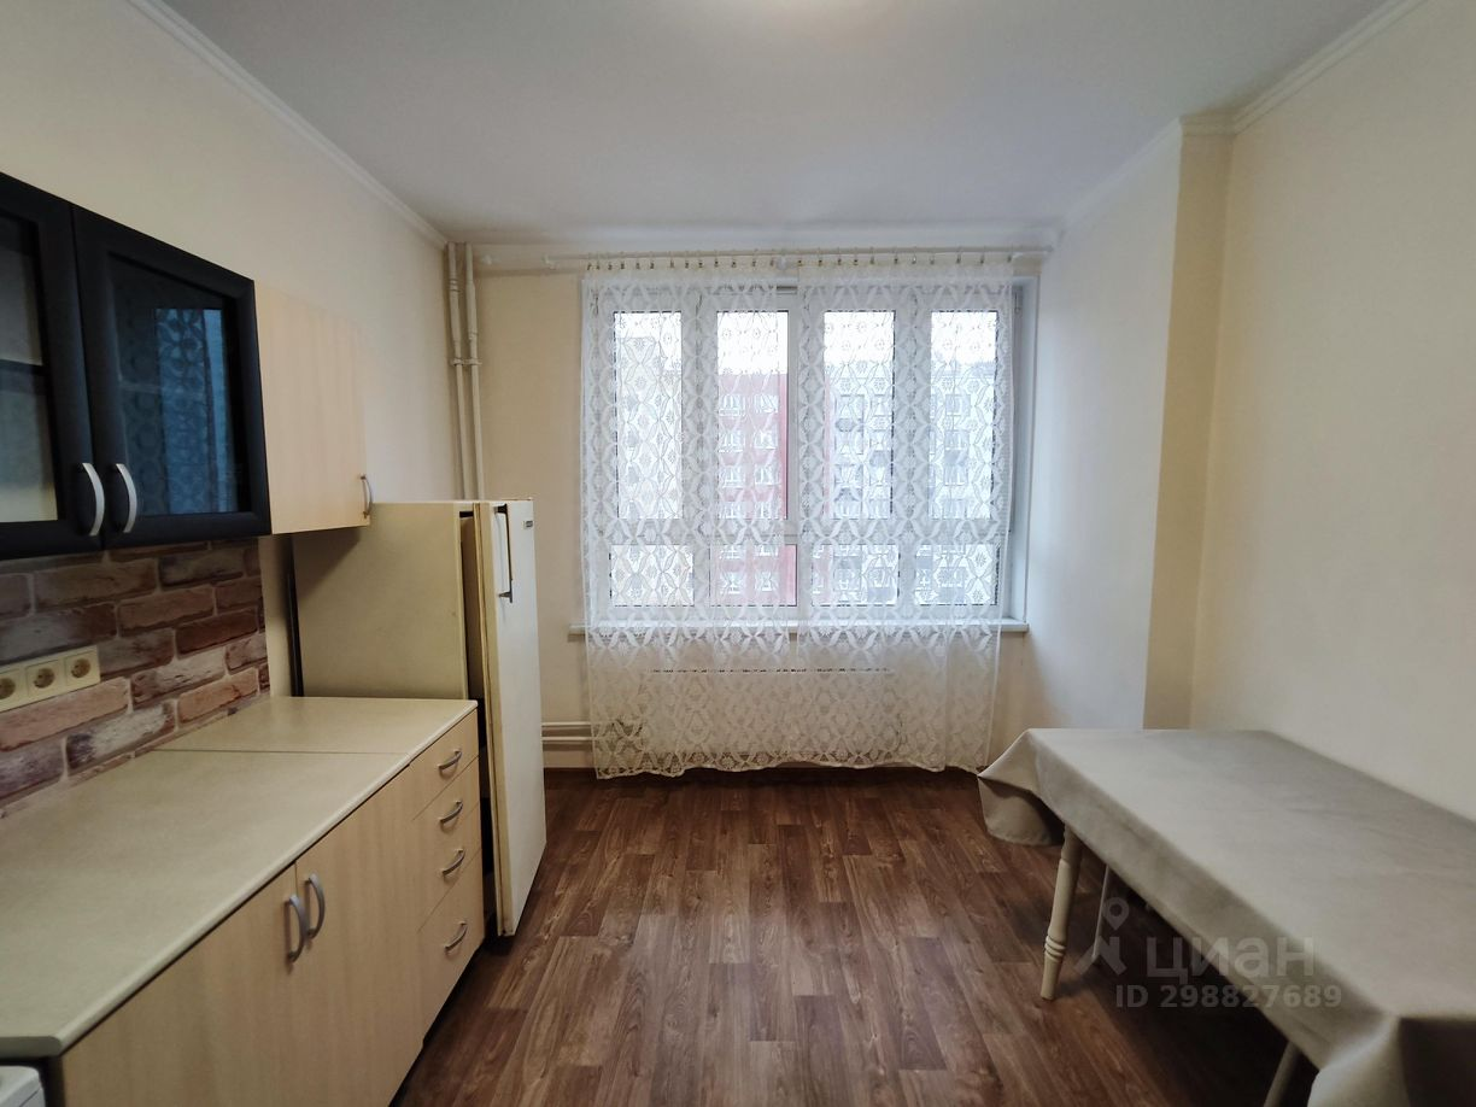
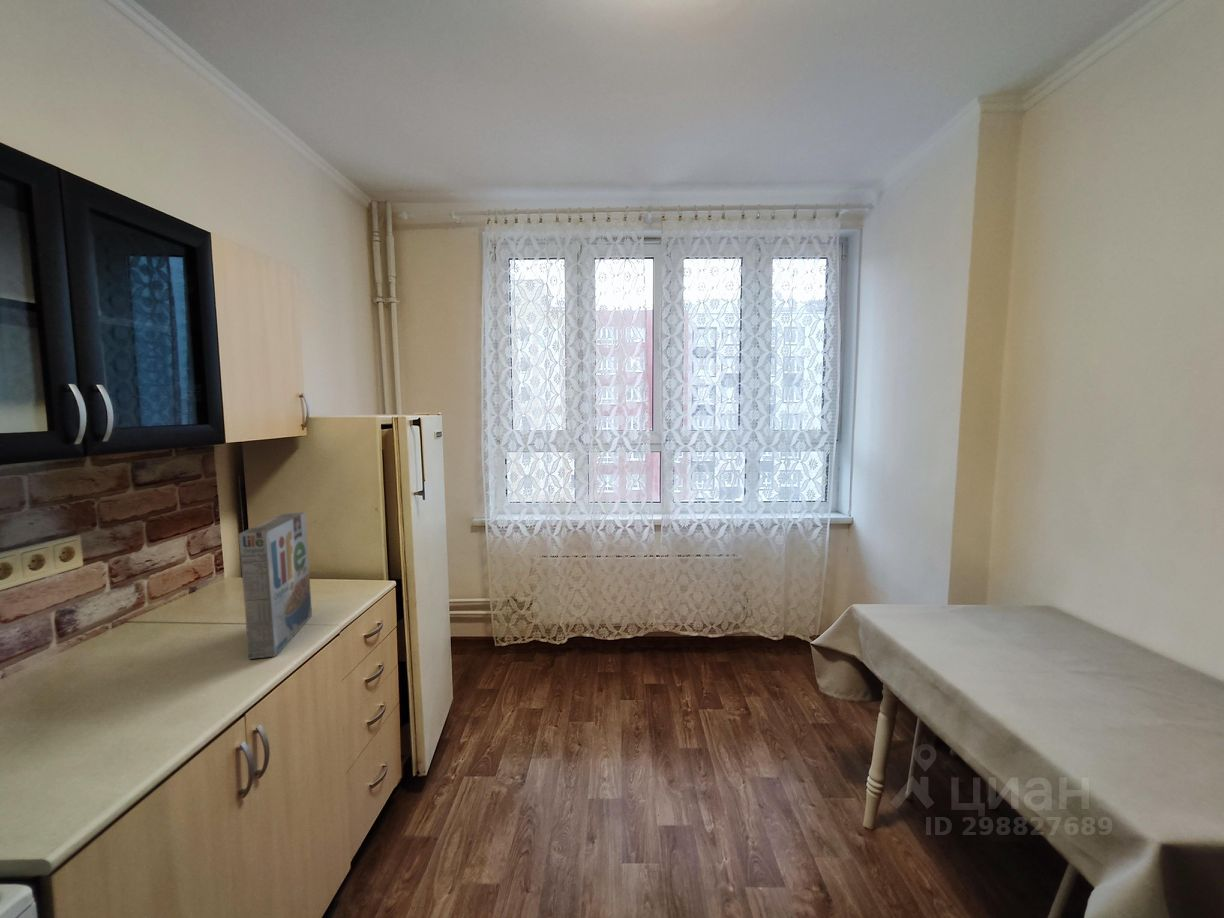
+ cereal box (279, 579)
